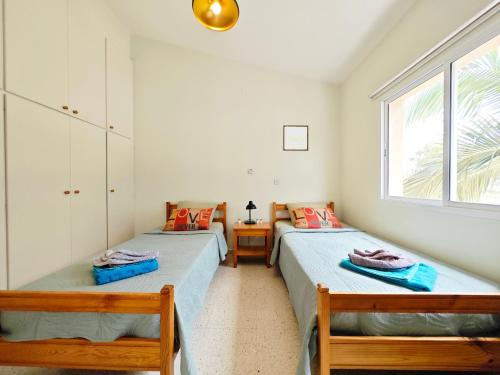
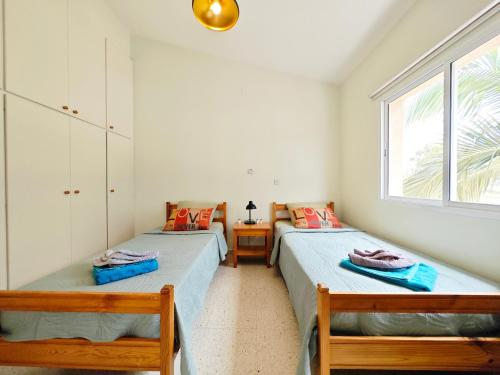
- wall art (295, 138)
